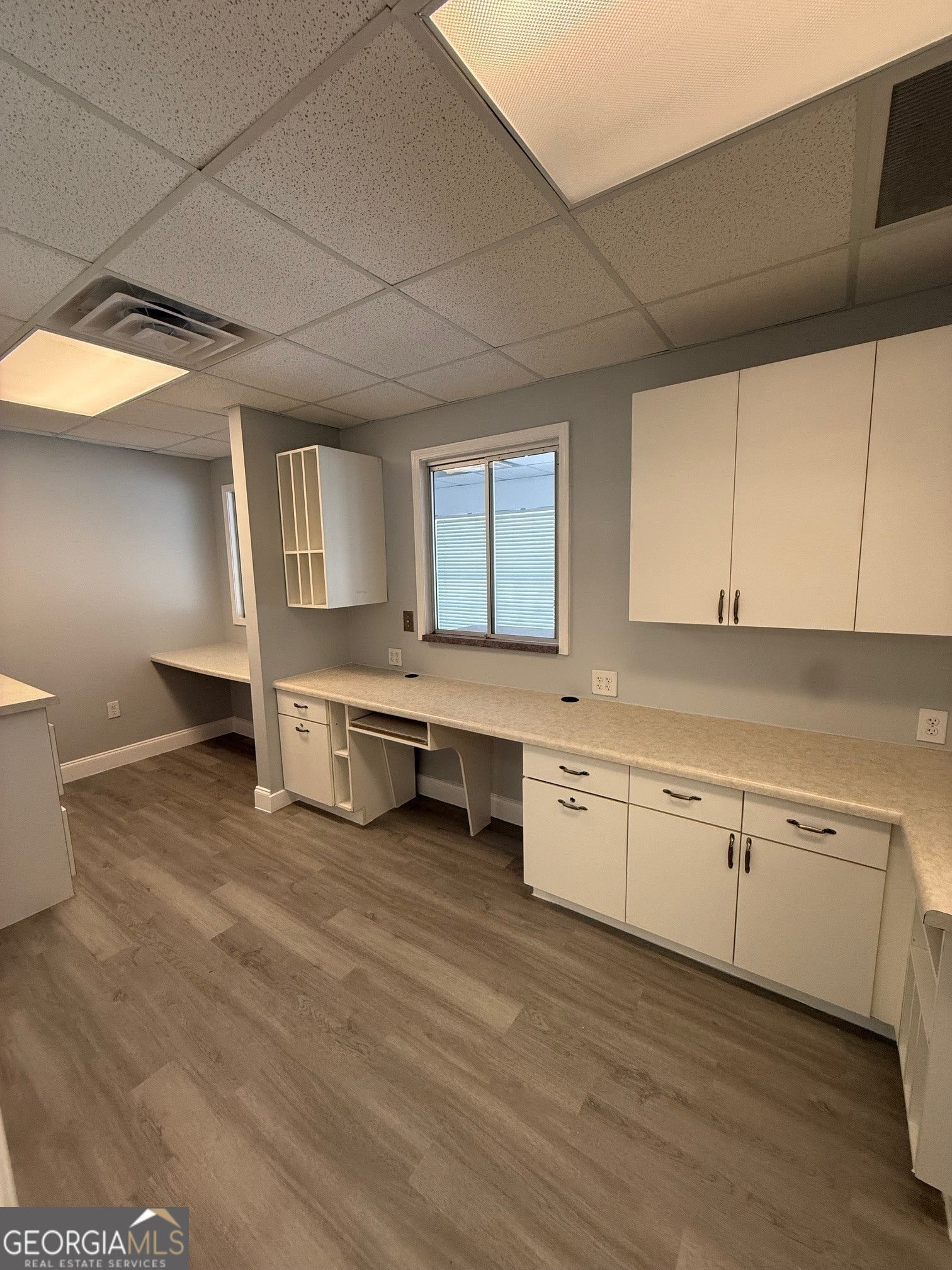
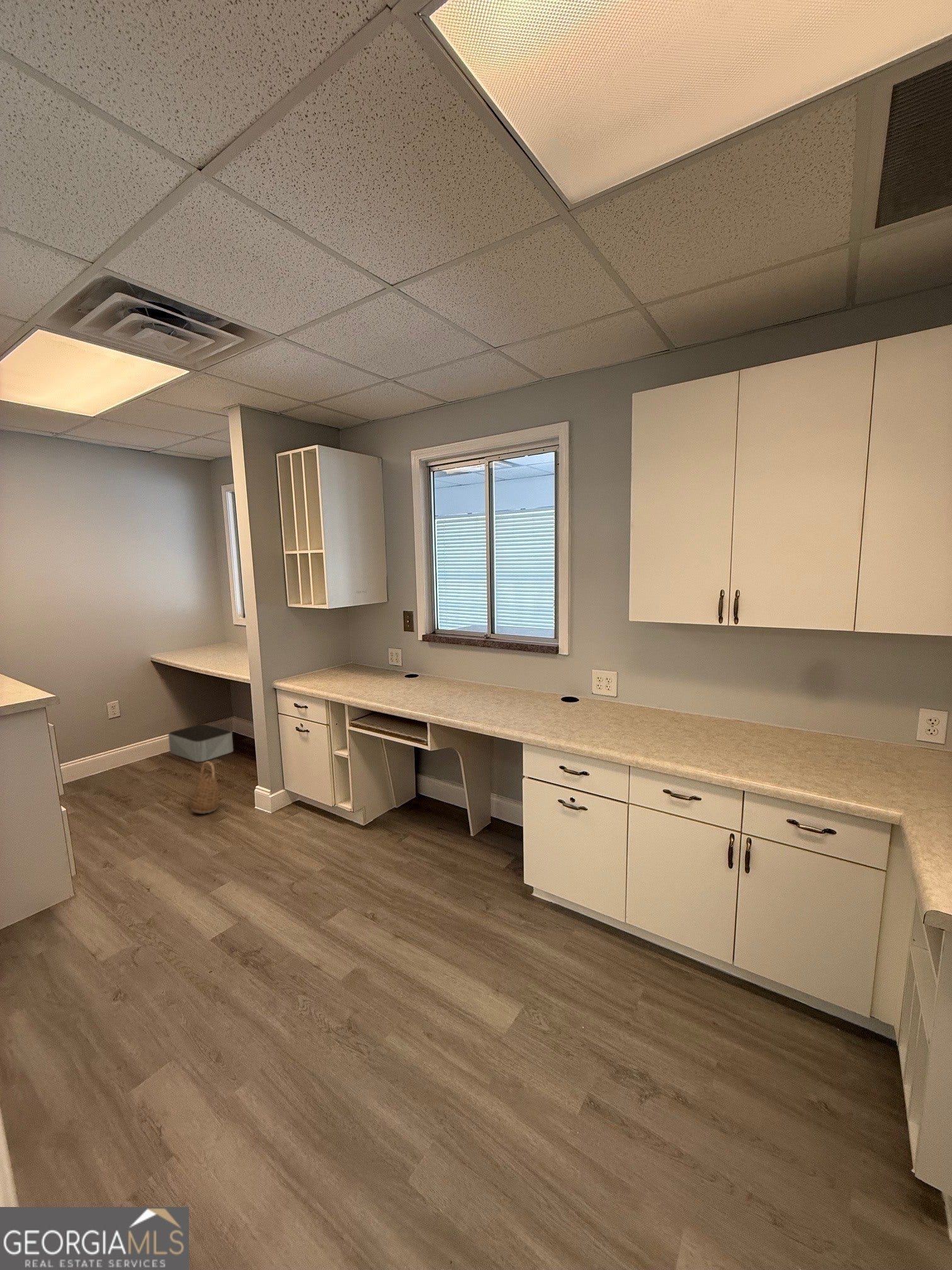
+ basket (204, 786)
+ storage bin (201, 741)
